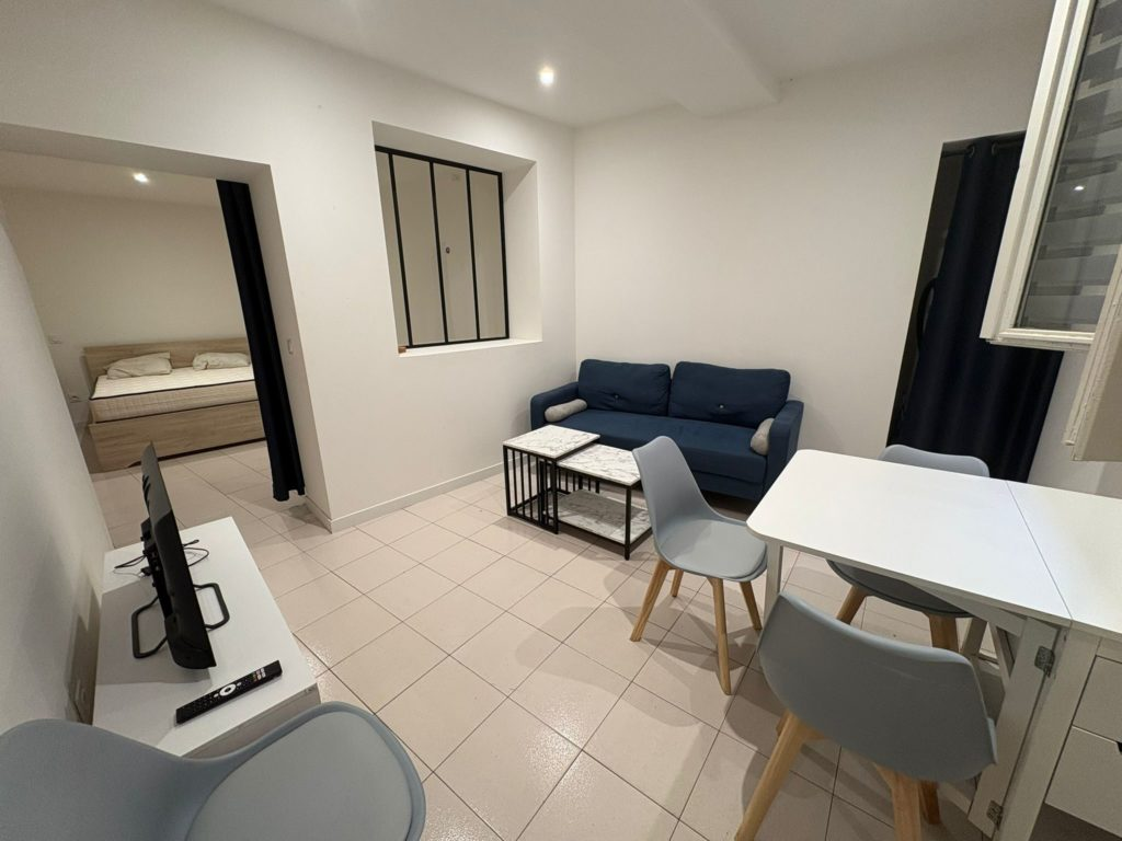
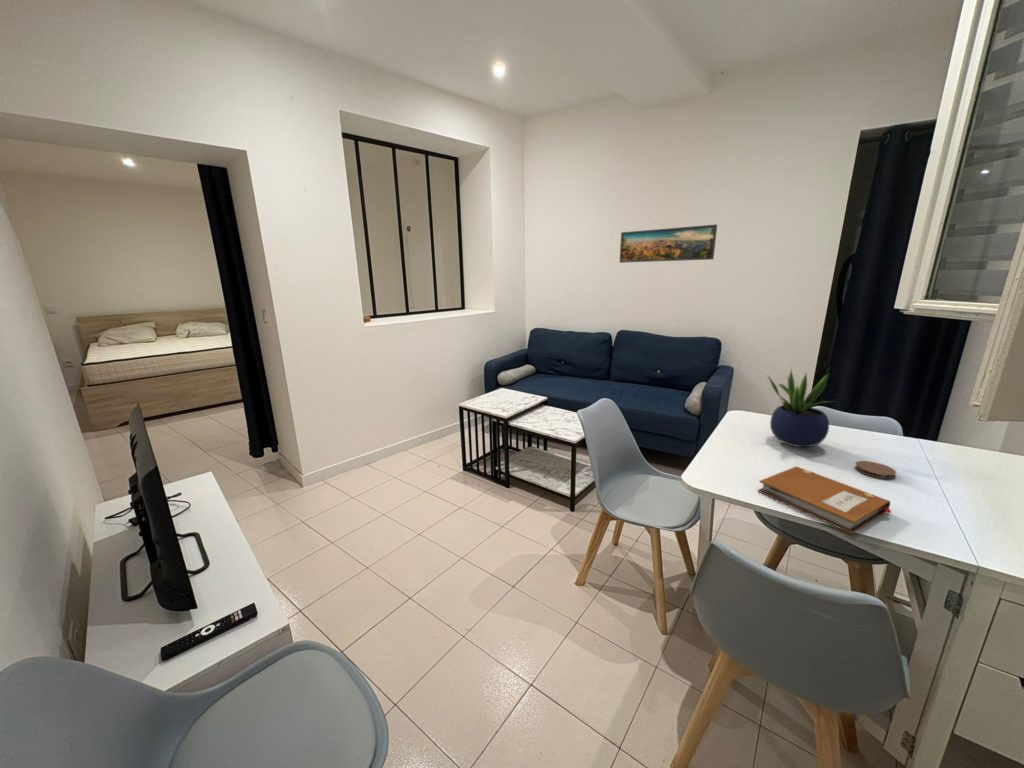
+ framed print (664, 245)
+ coaster (875, 469)
+ potted plant (797, 406)
+ notebook (824, 496)
